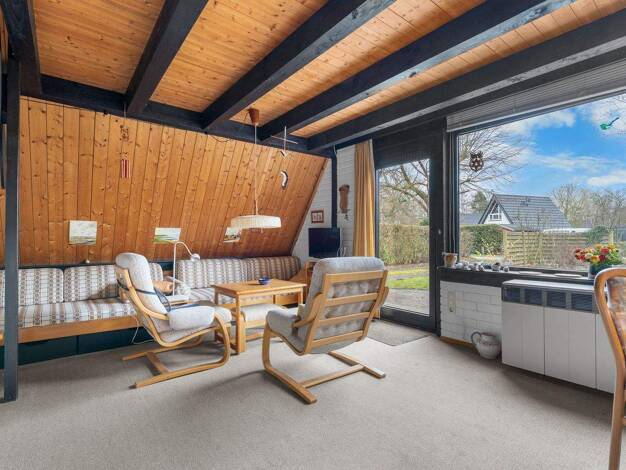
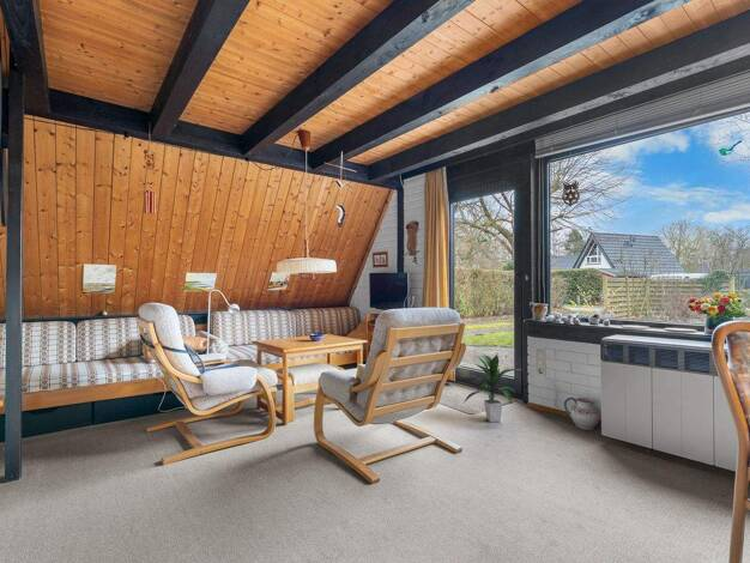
+ indoor plant (490, 386)
